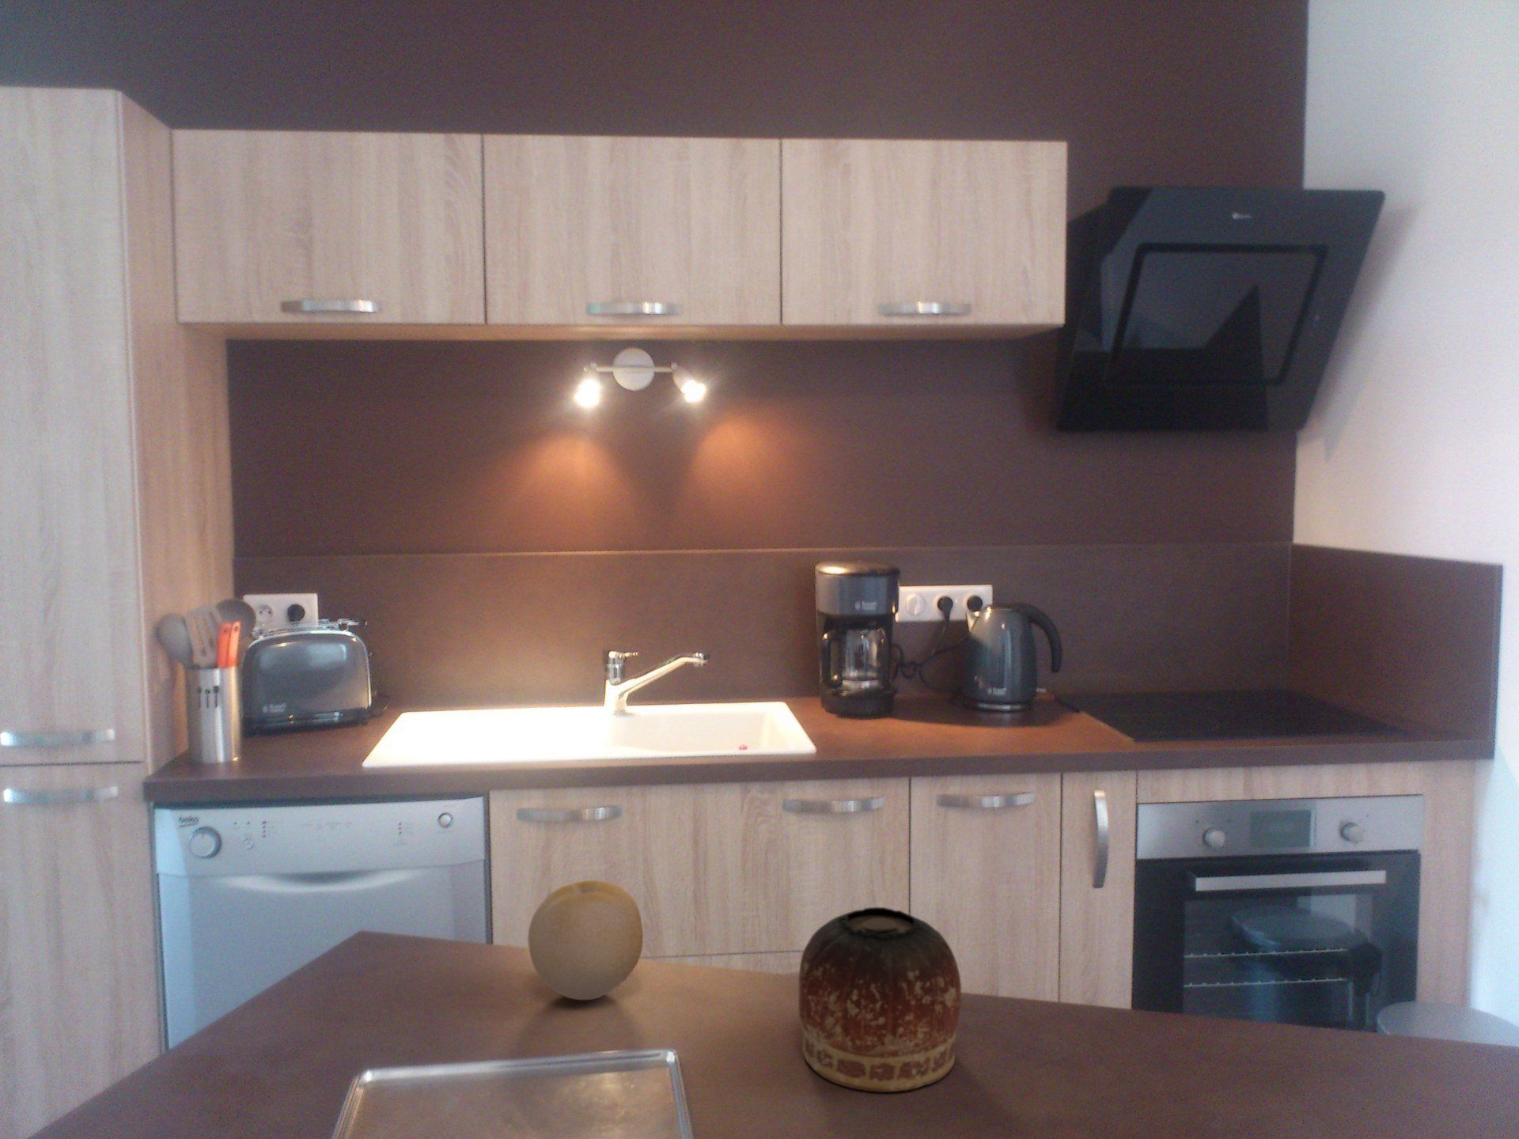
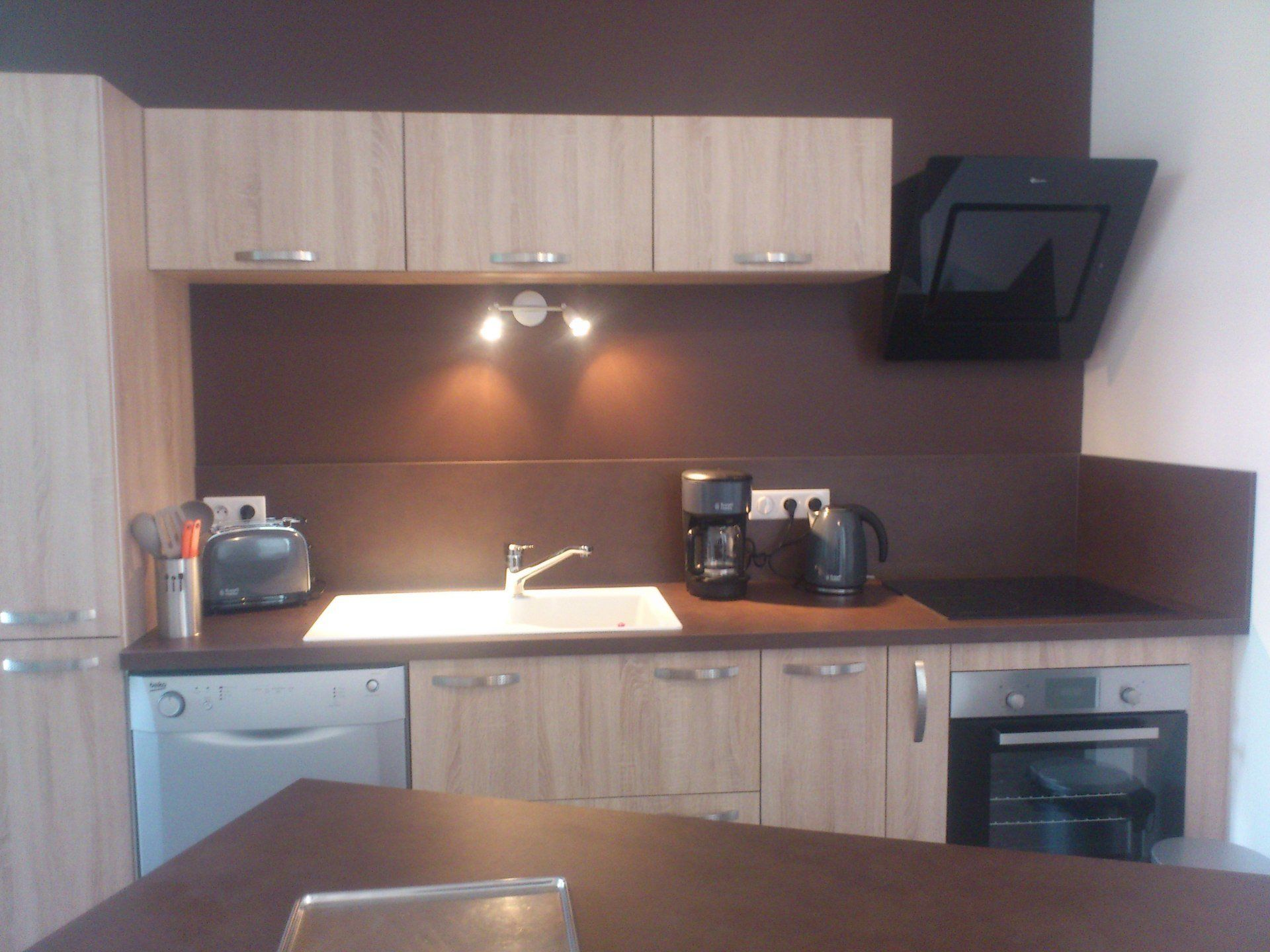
- fruit (585, 939)
- bowl (879, 986)
